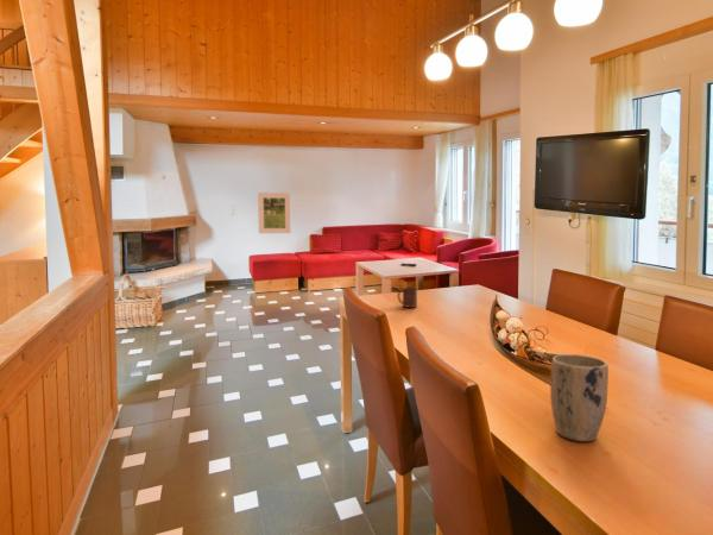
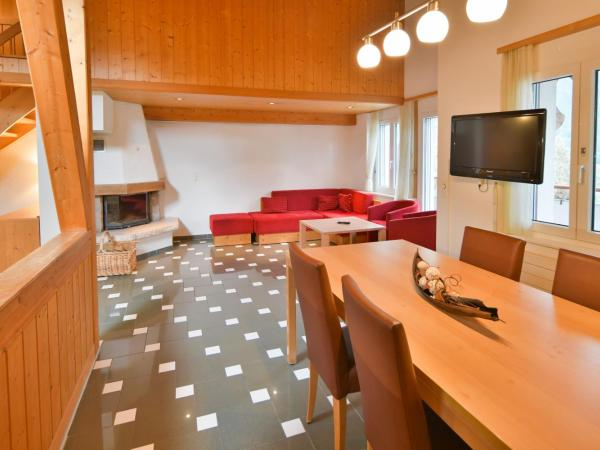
- plant pot (578, 397)
- cup (408, 297)
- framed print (273, 213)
